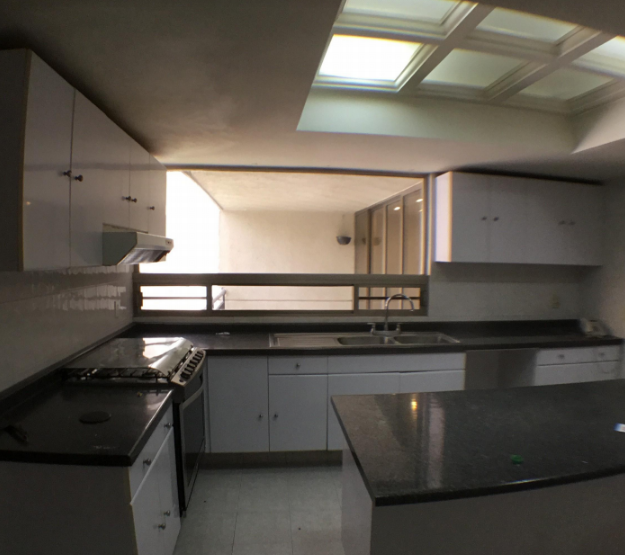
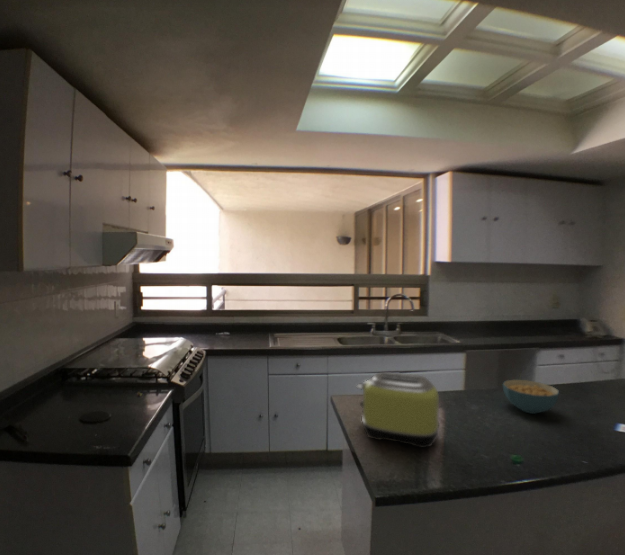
+ toaster (396, 406)
+ cereal bowl (529, 399)
